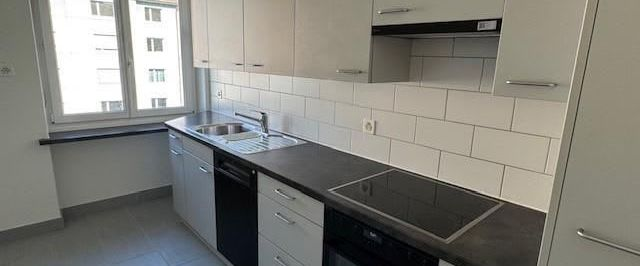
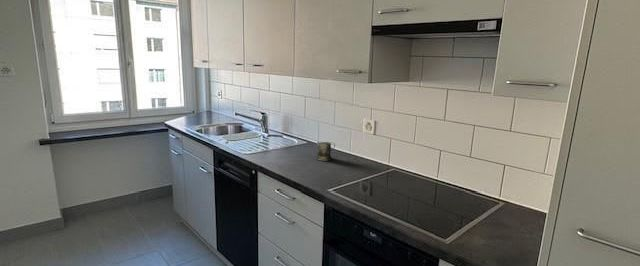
+ mug (325, 149)
